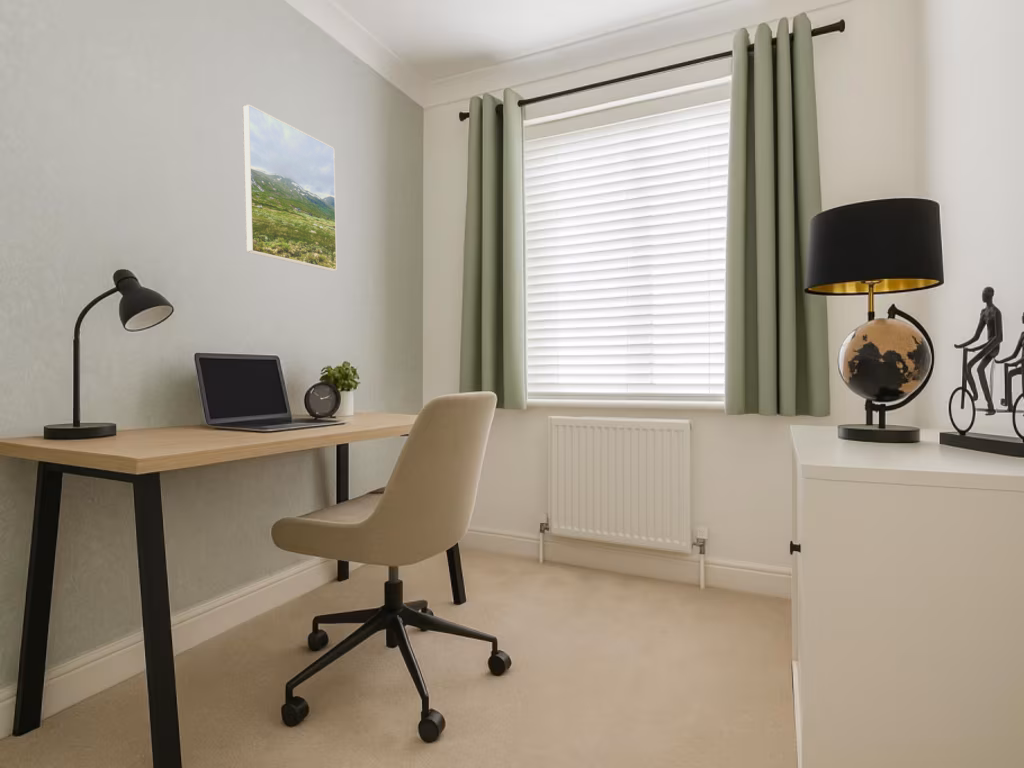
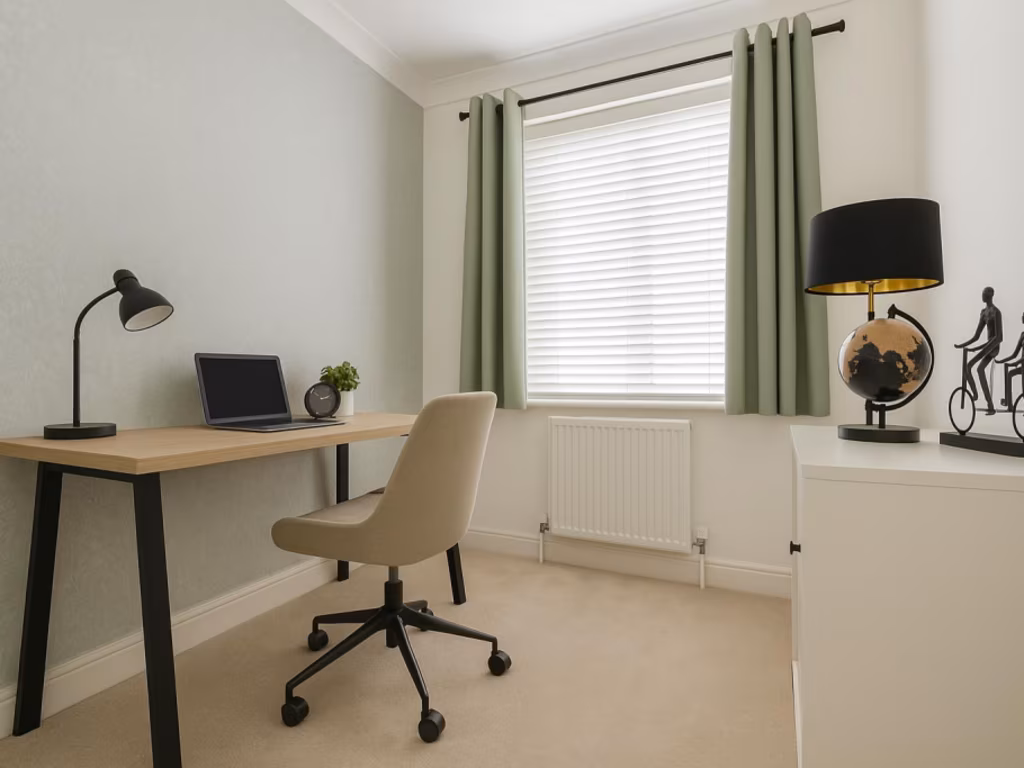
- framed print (294, 195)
